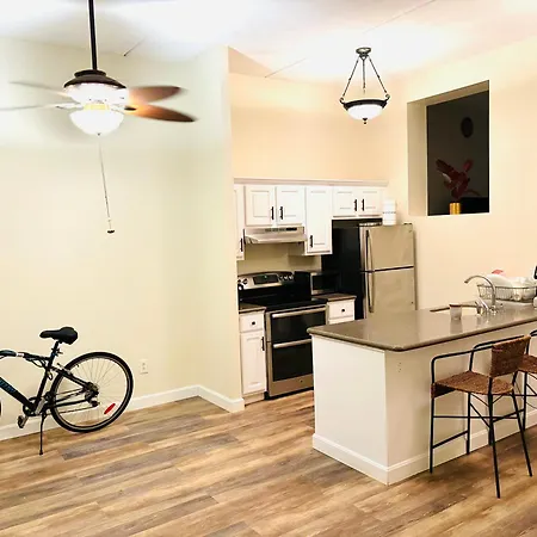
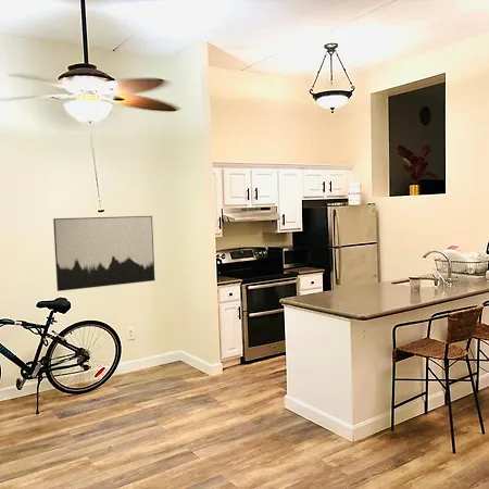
+ wall art (106, 251)
